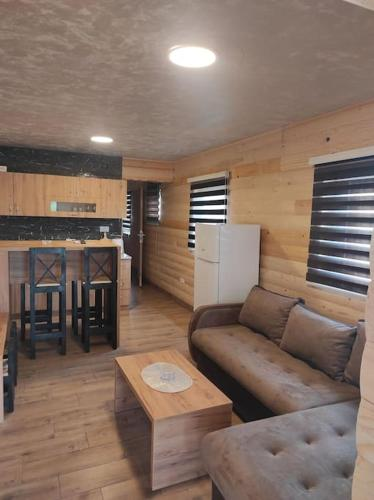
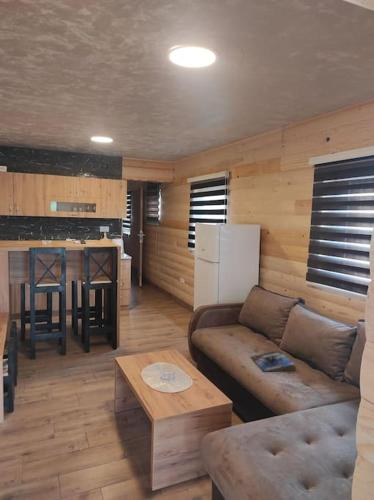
+ magazine (272, 360)
